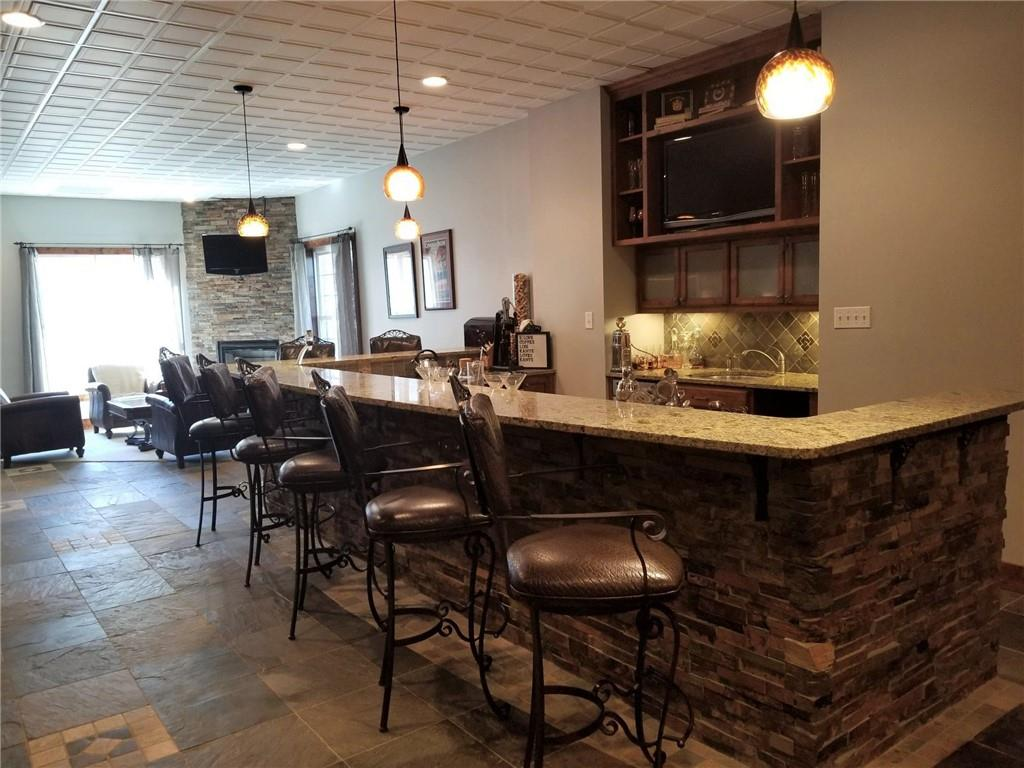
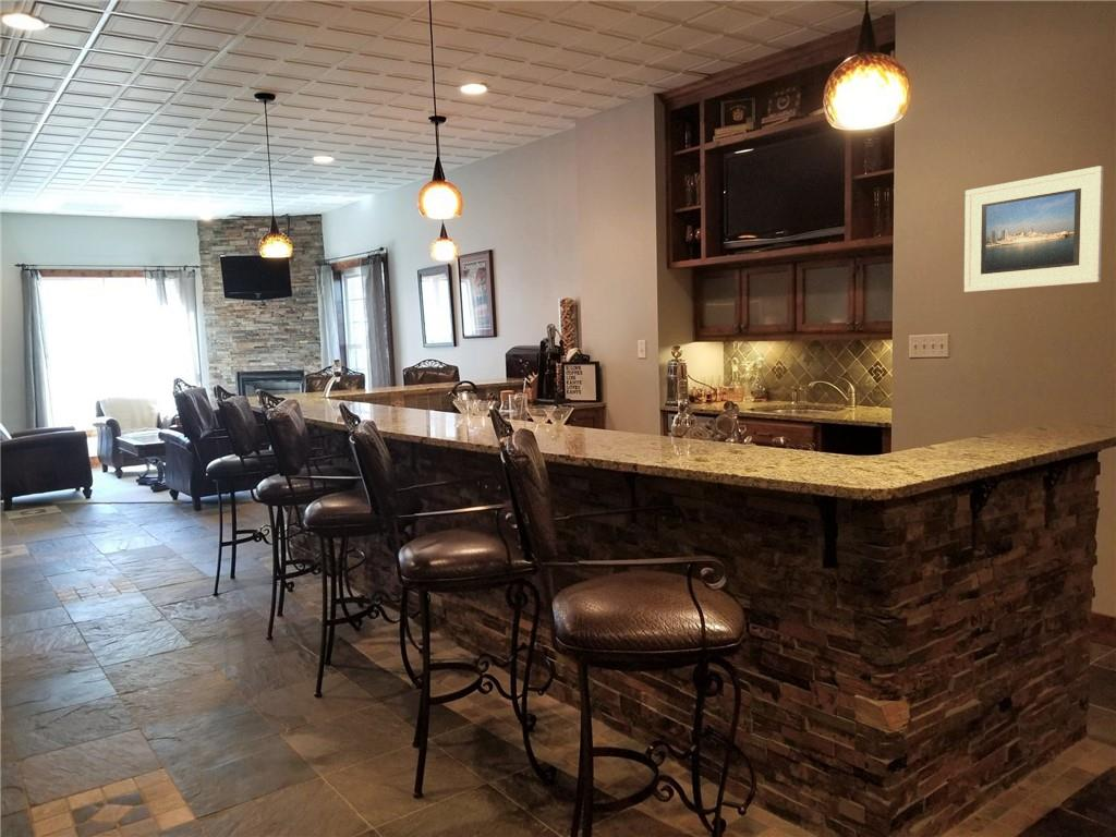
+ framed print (1029, 233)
